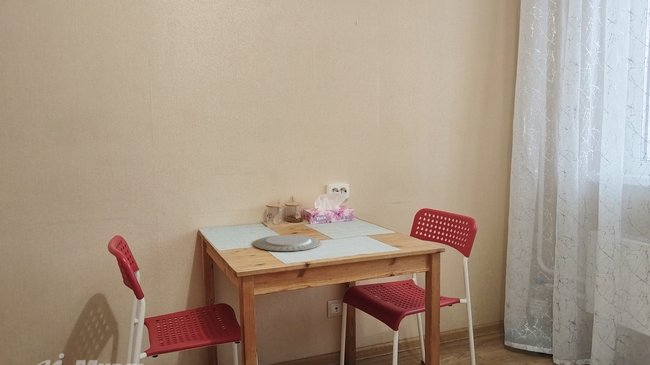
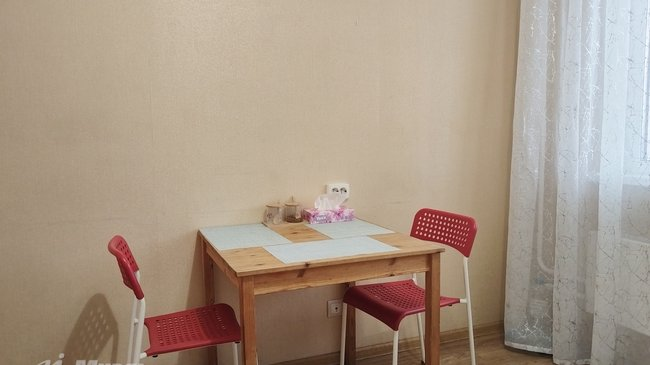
- chinaware (287, 241)
